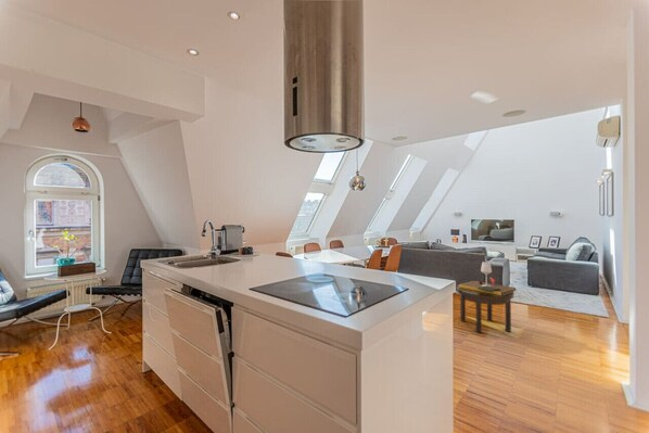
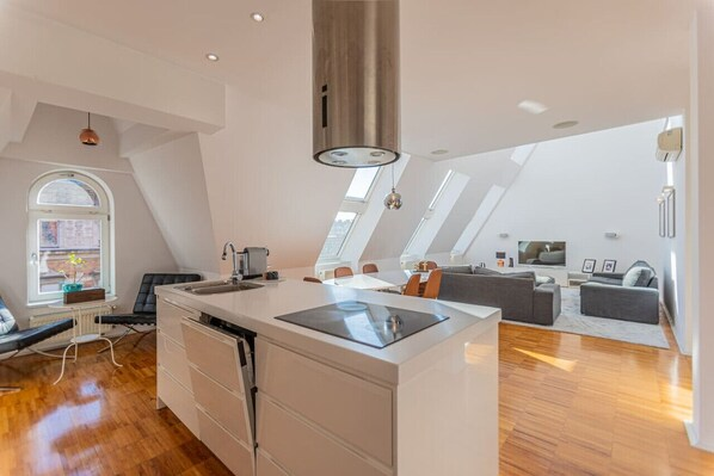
- side table (487, 307)
- cocktail glass (485, 275)
